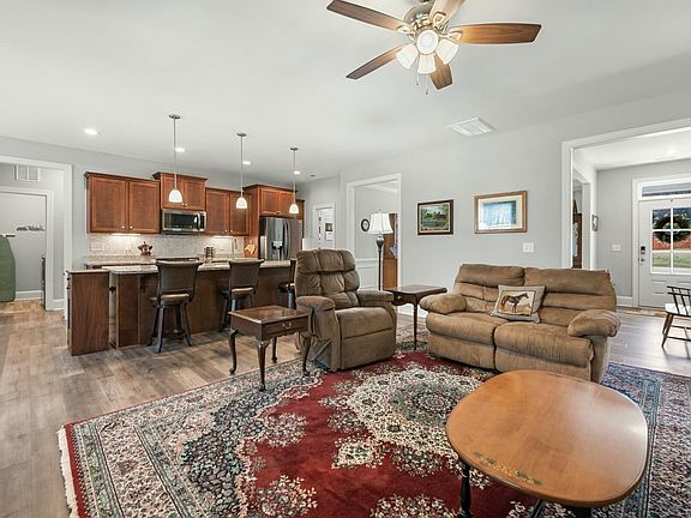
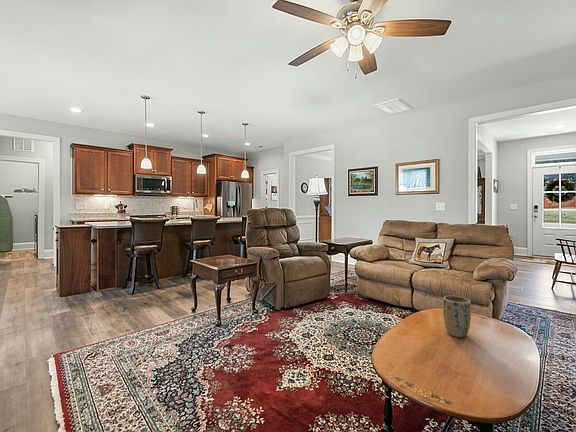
+ plant pot (456, 316)
